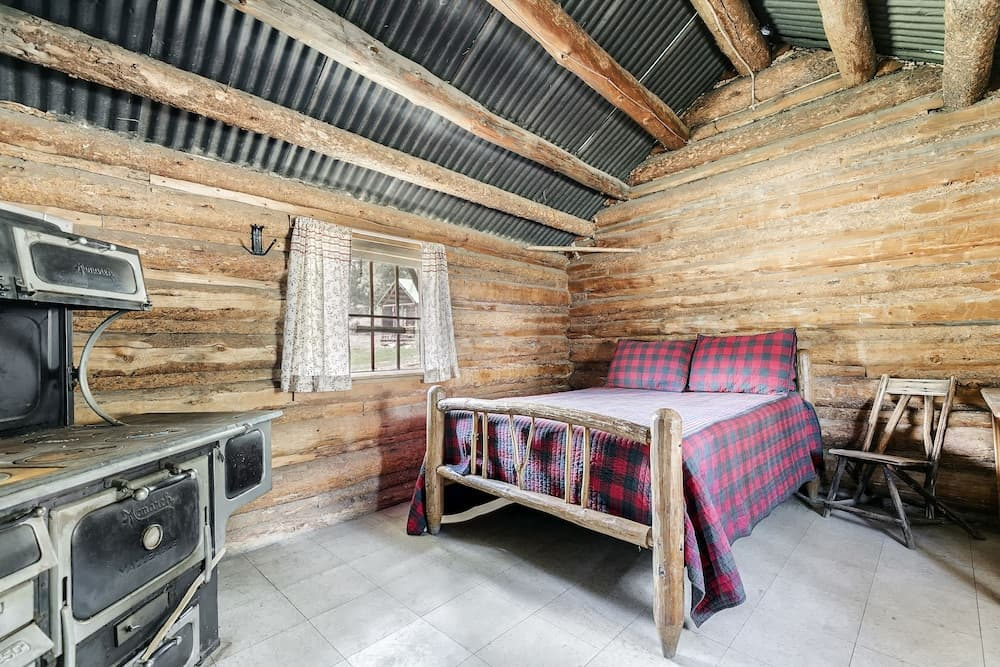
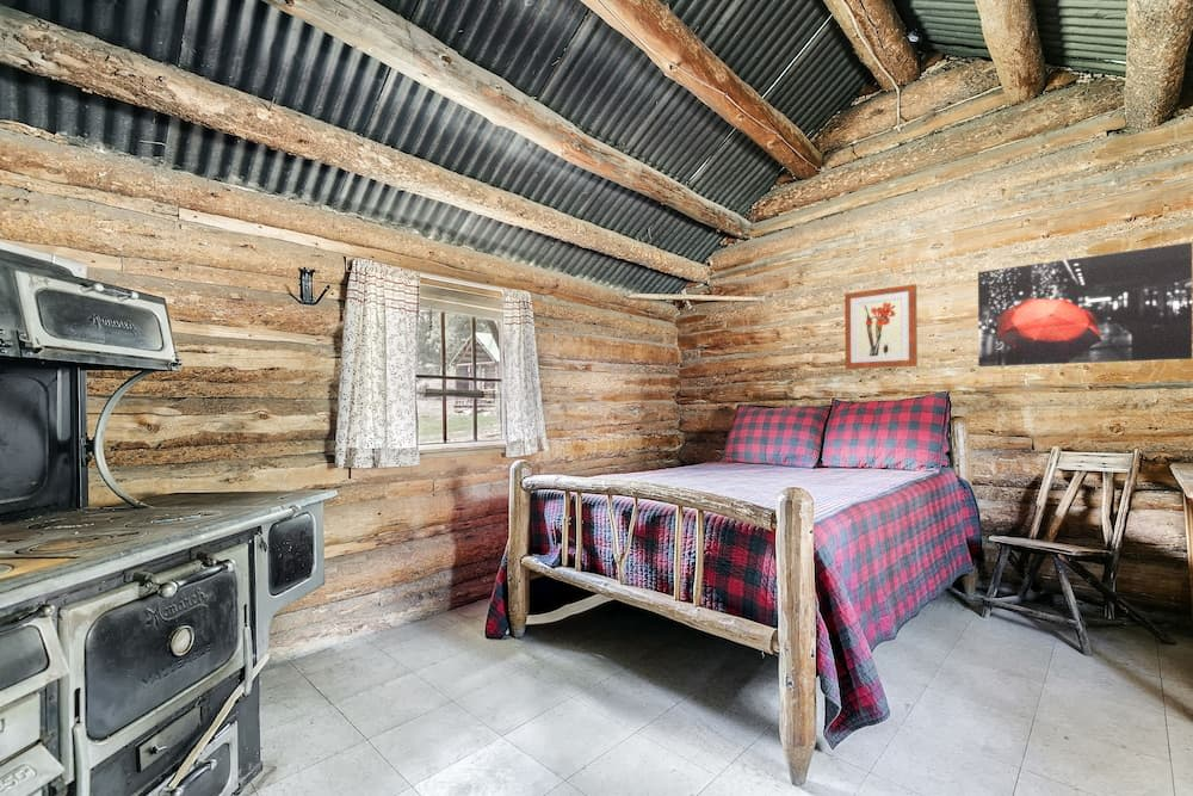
+ wall art (1074, 310)
+ wall art (879, 328)
